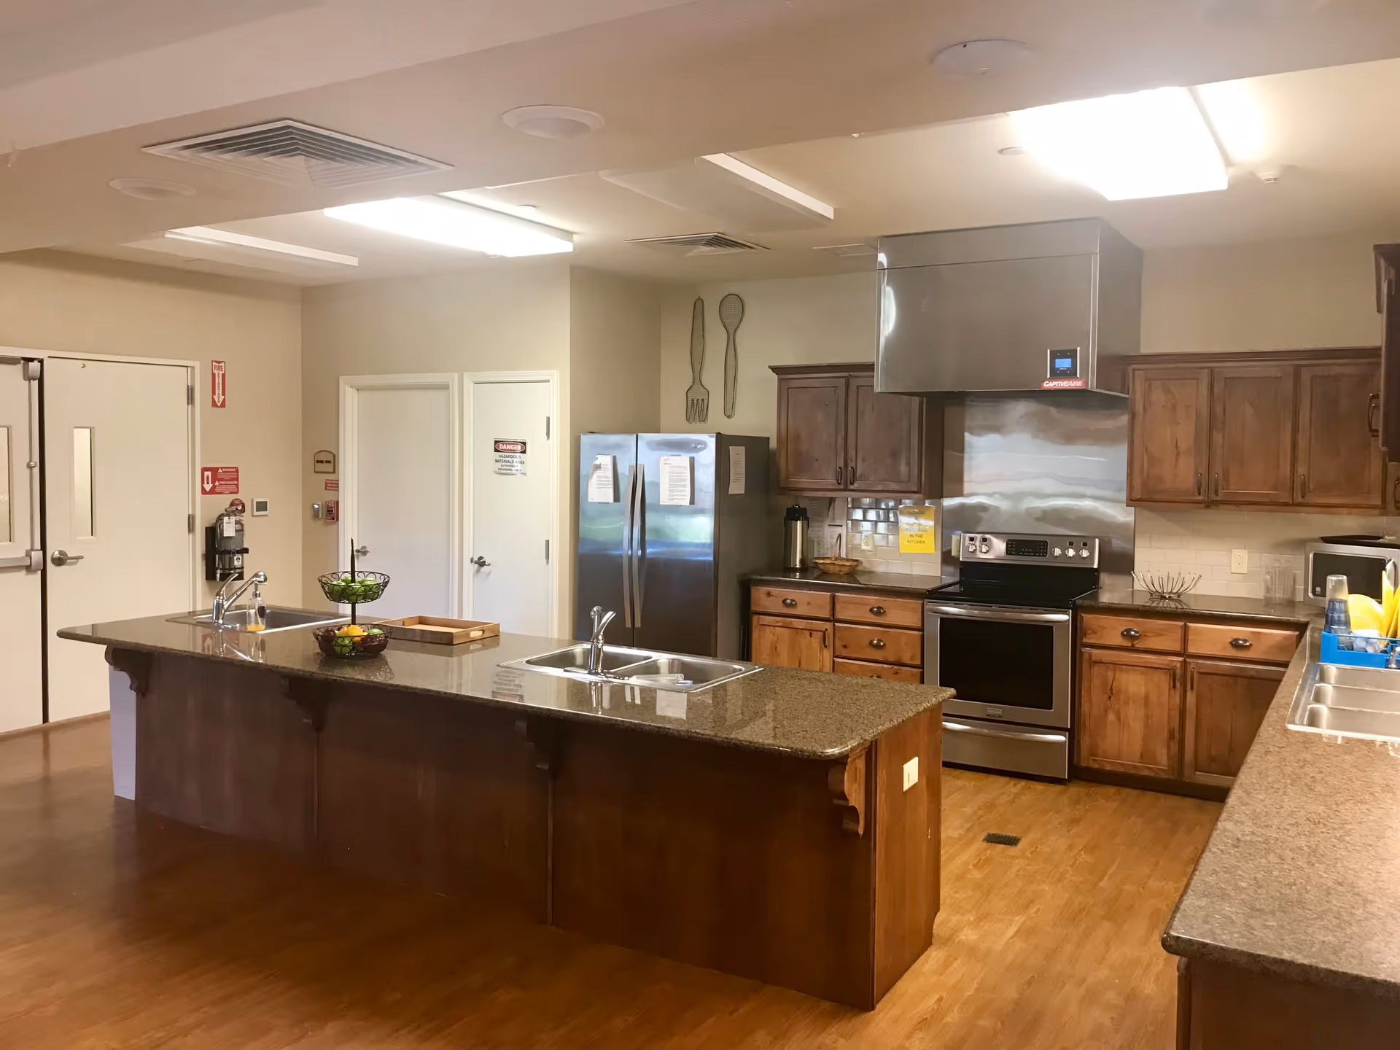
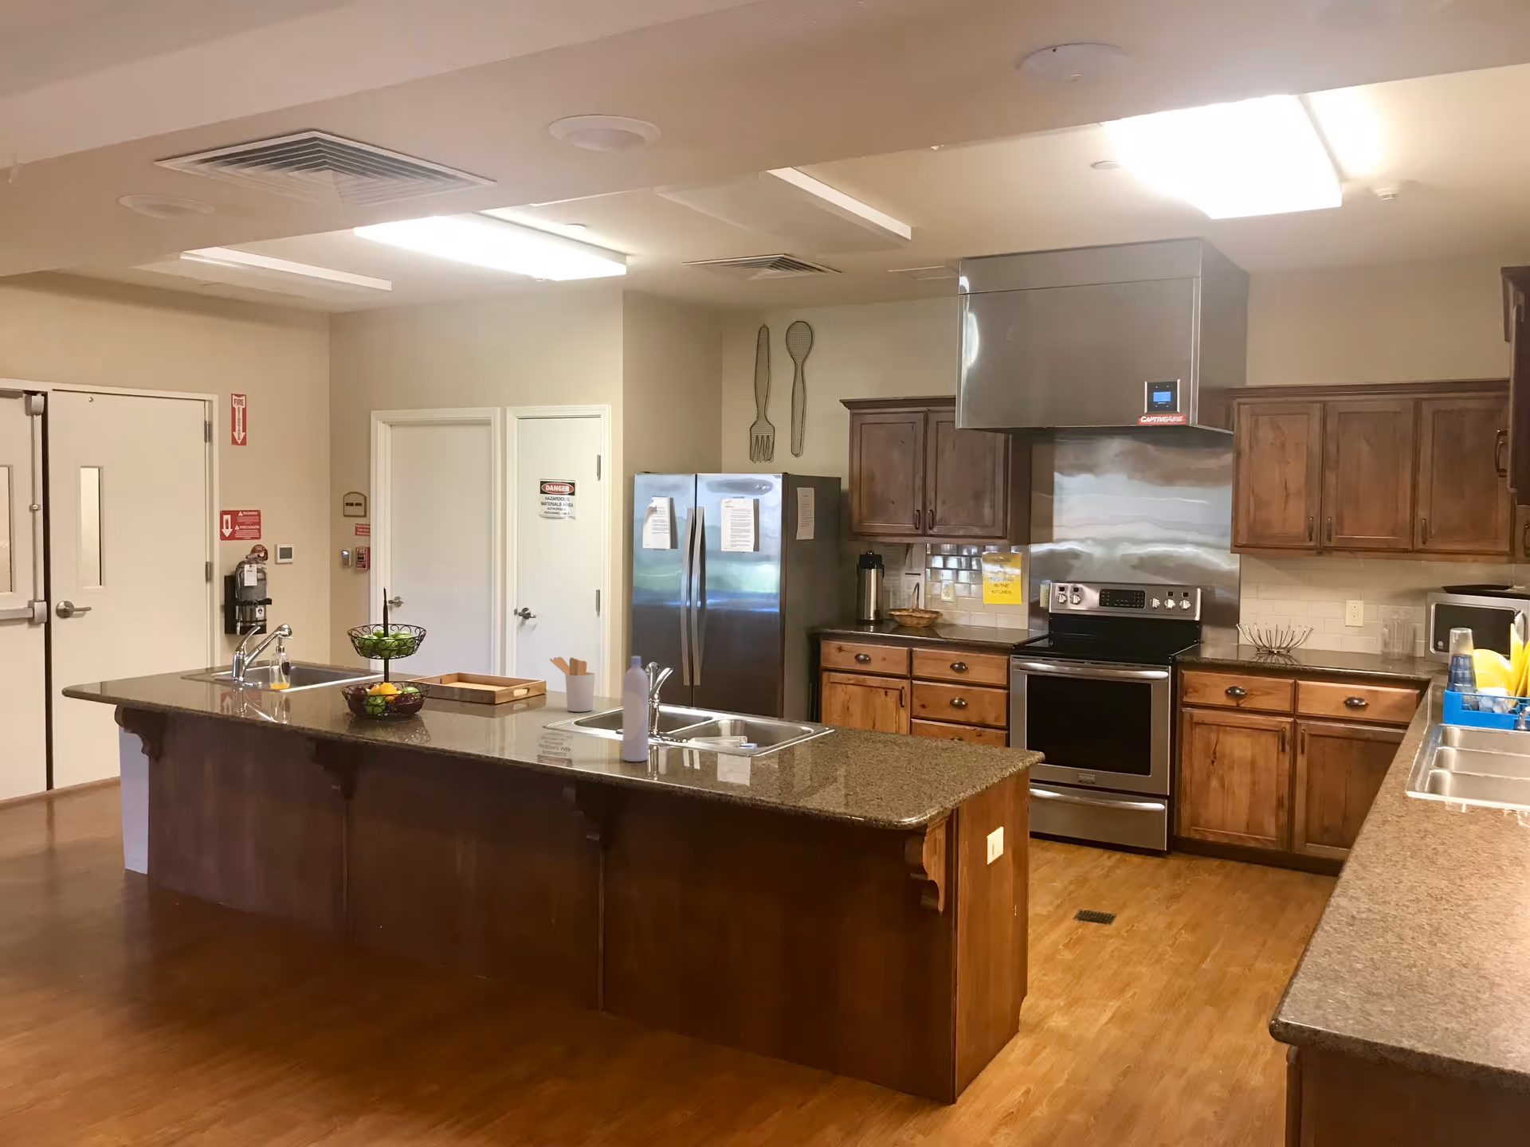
+ bottle (635, 708)
+ utensil holder (572, 682)
